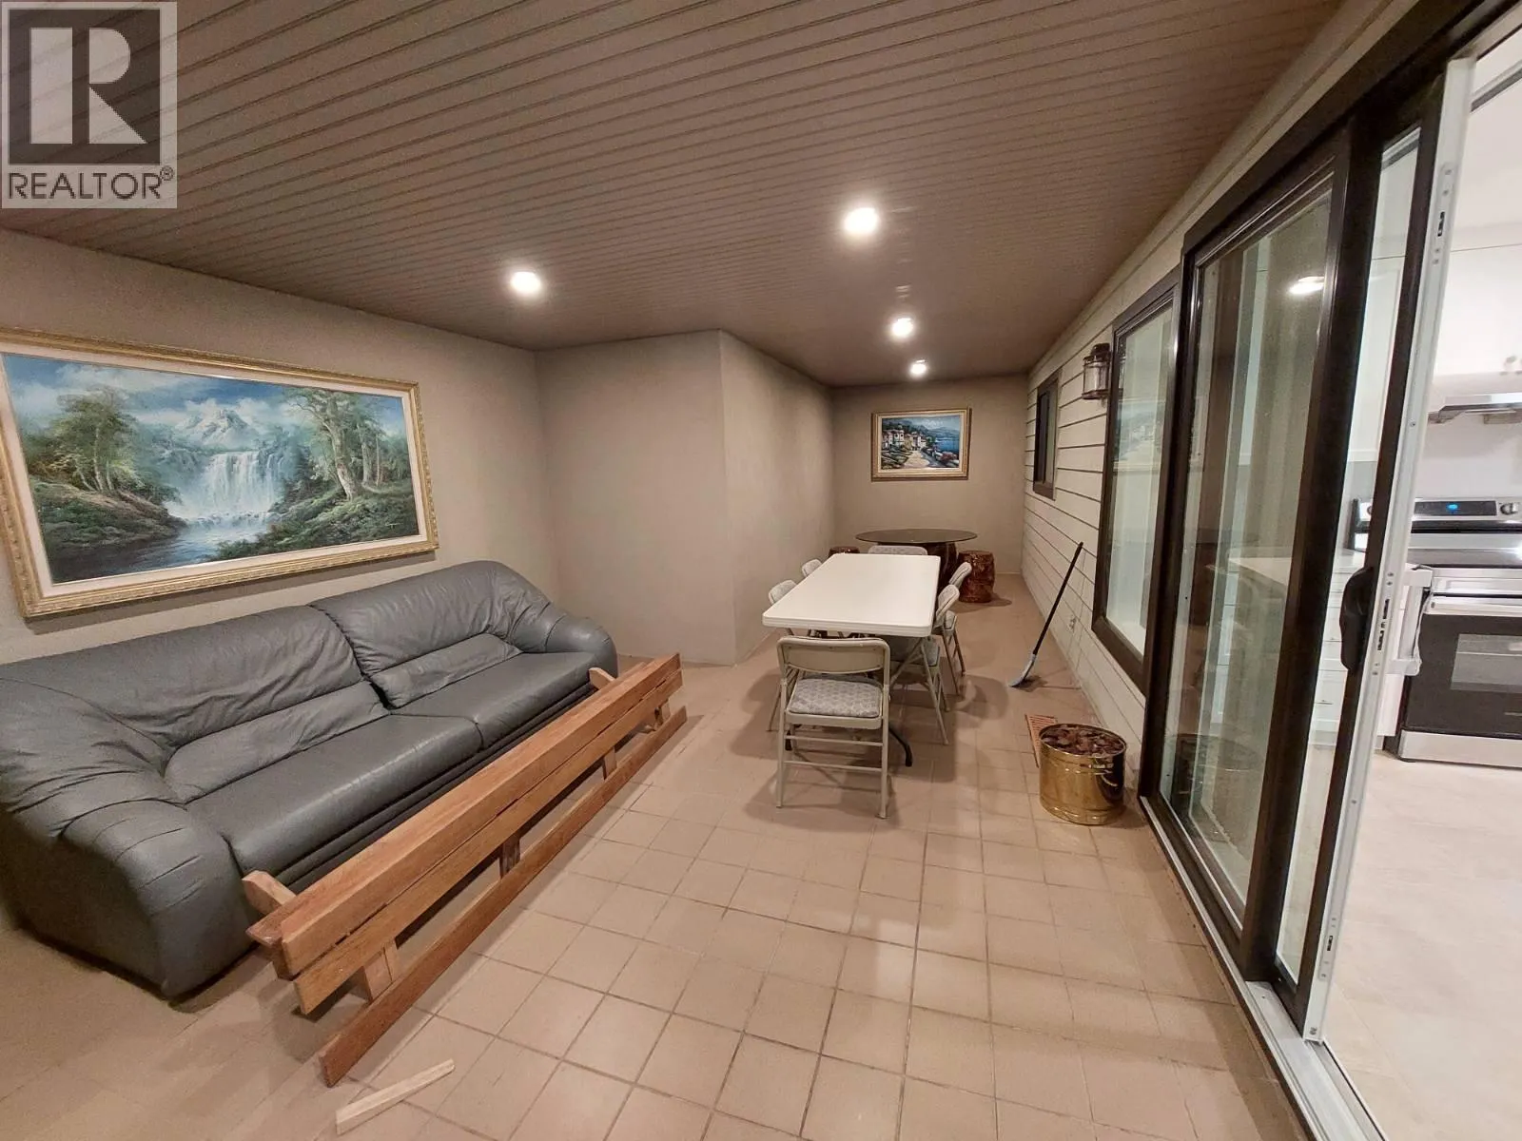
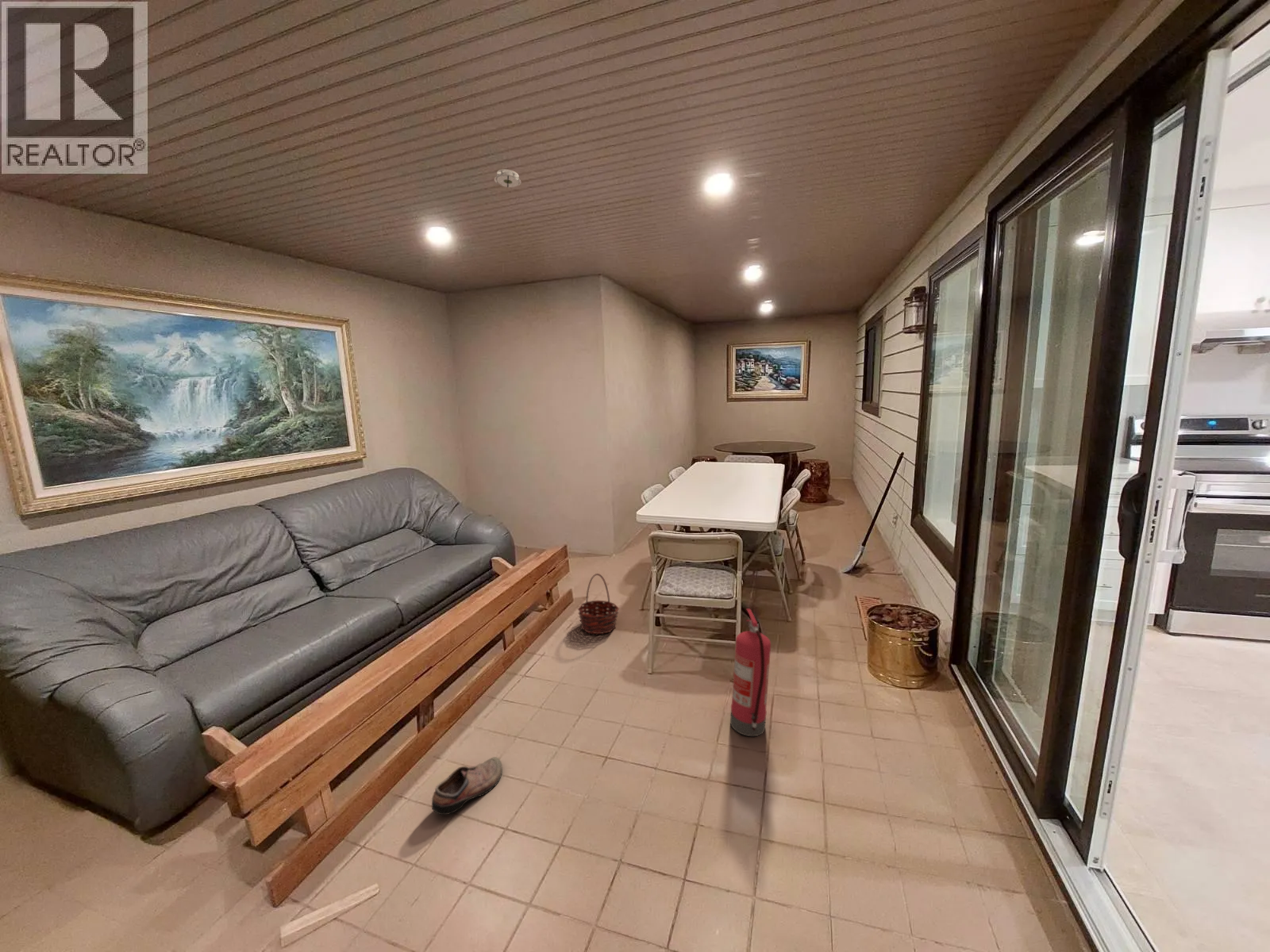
+ smoke detector (506, 178)
+ basket (598, 601)
+ fire extinguisher (752, 674)
+ shoe (471, 780)
